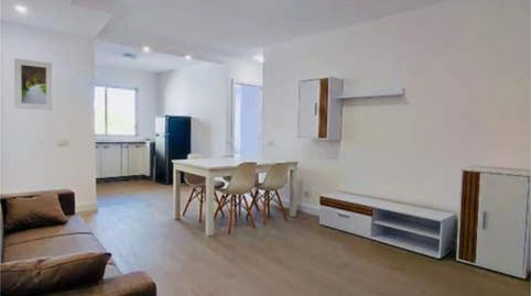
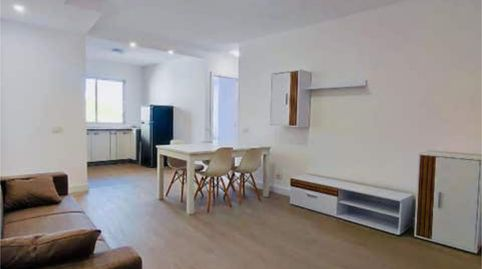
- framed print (33, 85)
